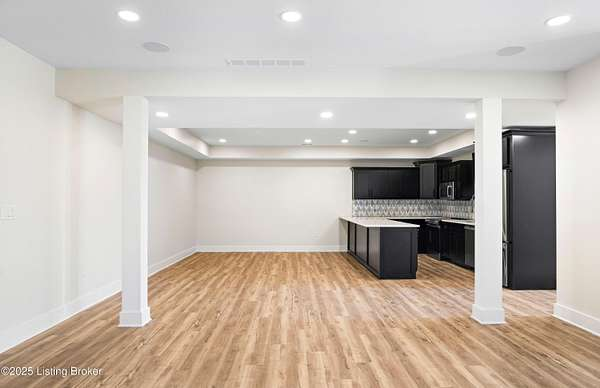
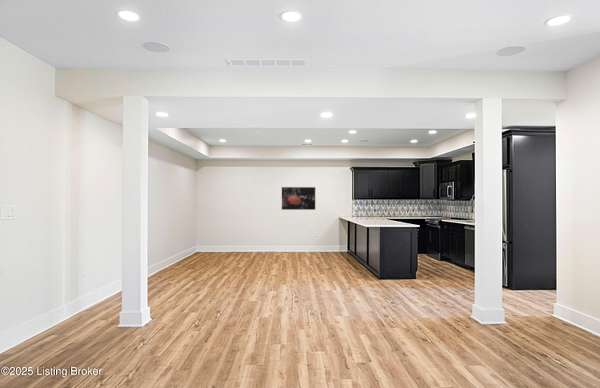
+ wall art (298, 198)
